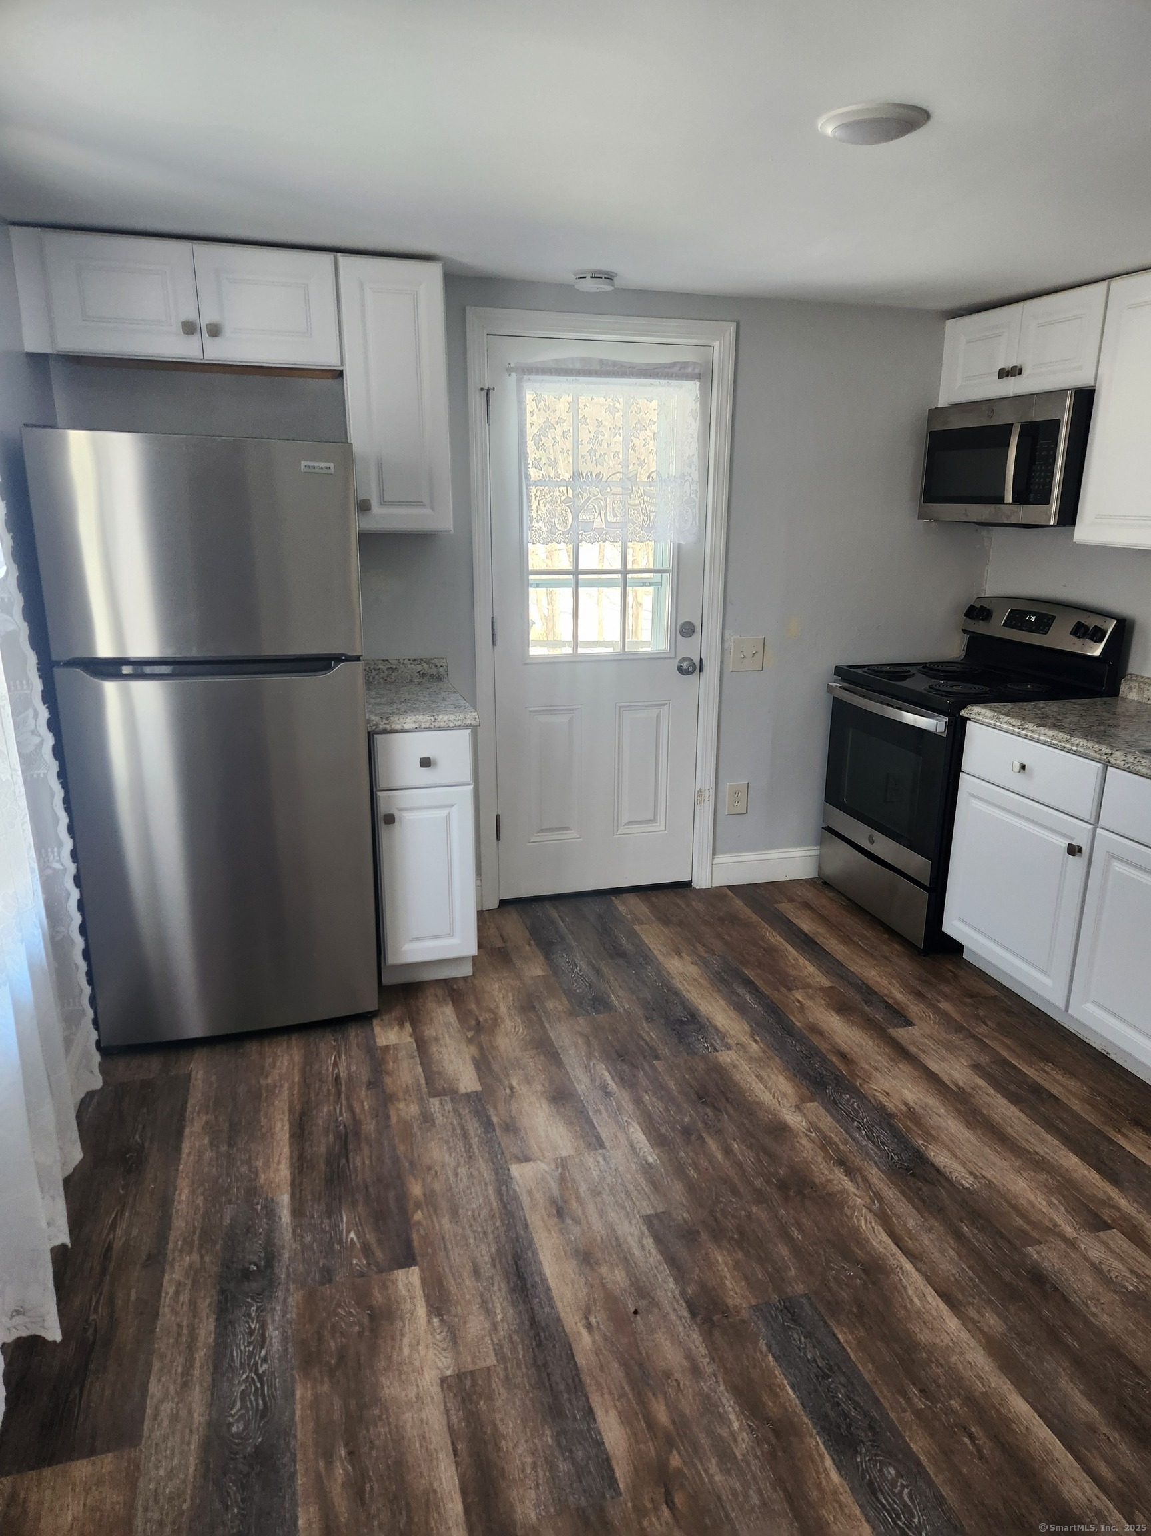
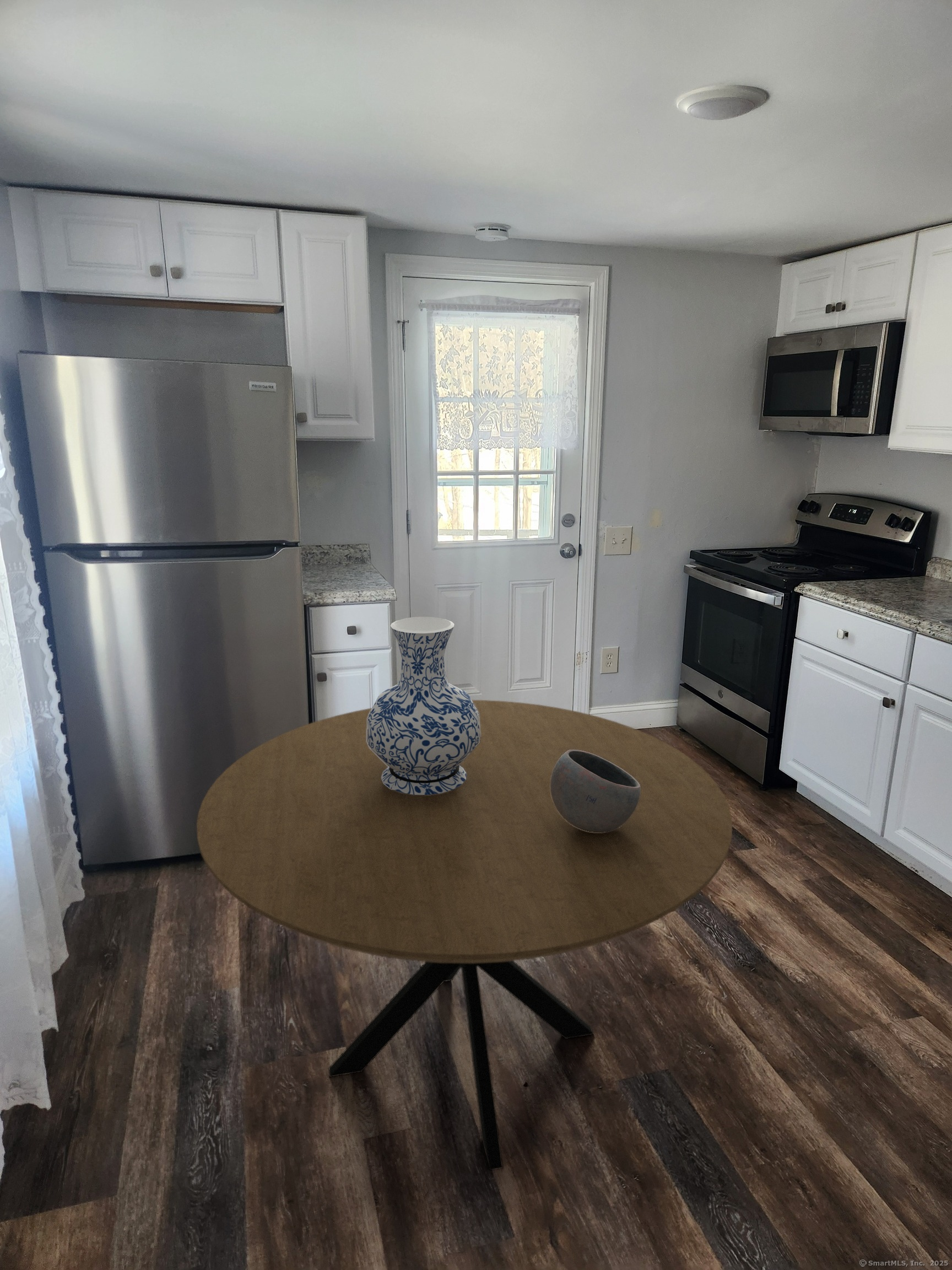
+ dining table (465, 925)
+ vase (423, 701)
+ bowl (594, 790)
